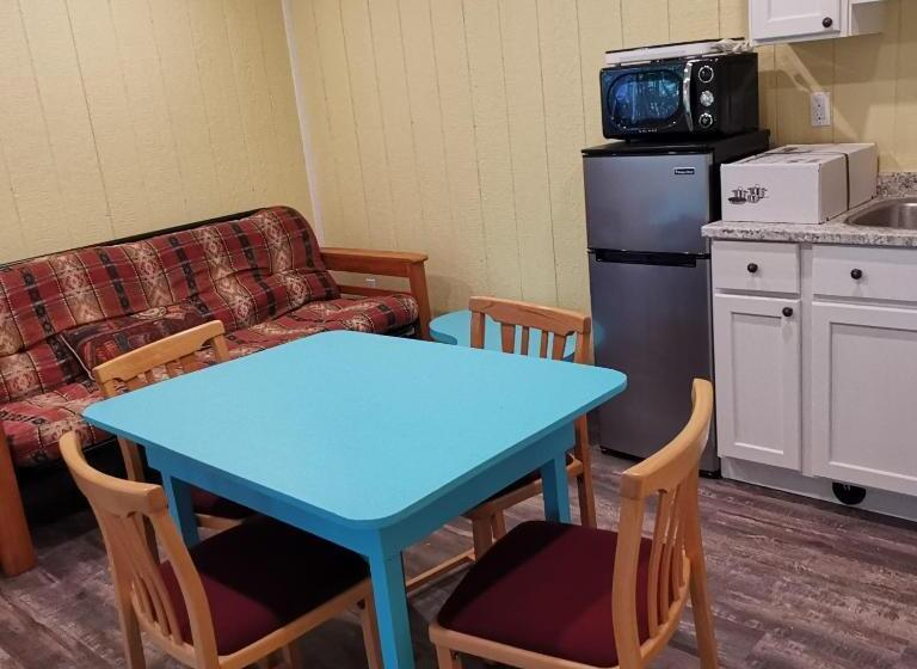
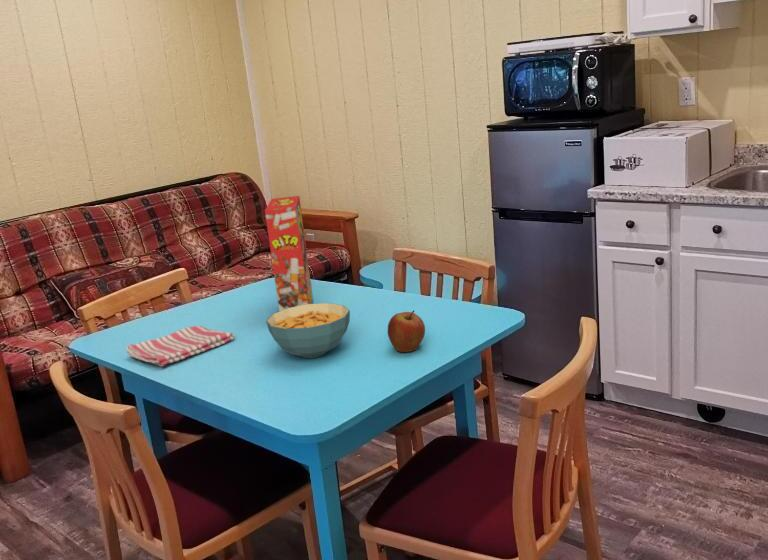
+ cereal bowl (310, 334)
+ dish towel (181, 342)
+ cereal box (290, 259)
+ apple (406, 329)
